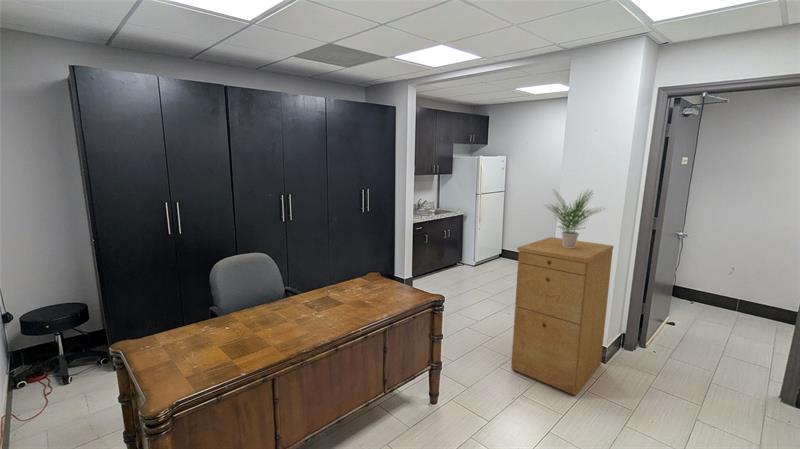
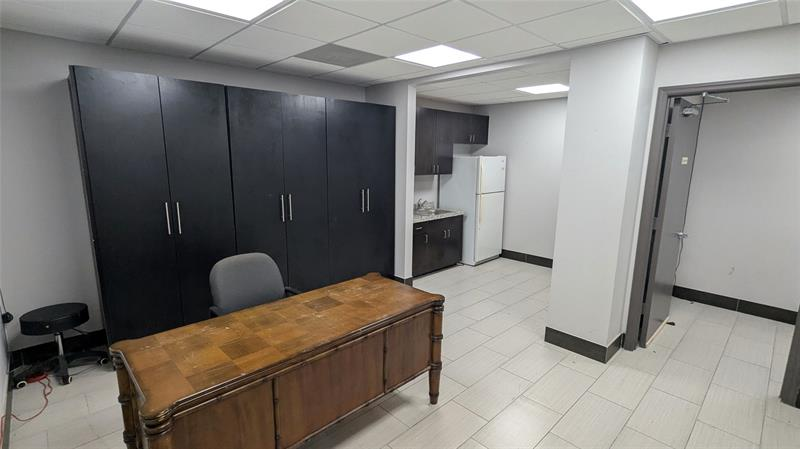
- potted plant (572, 217)
- filing cabinet (561, 308)
